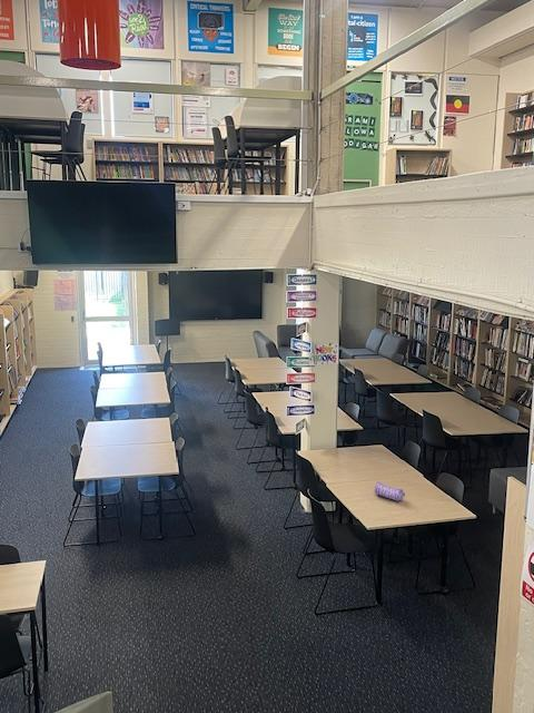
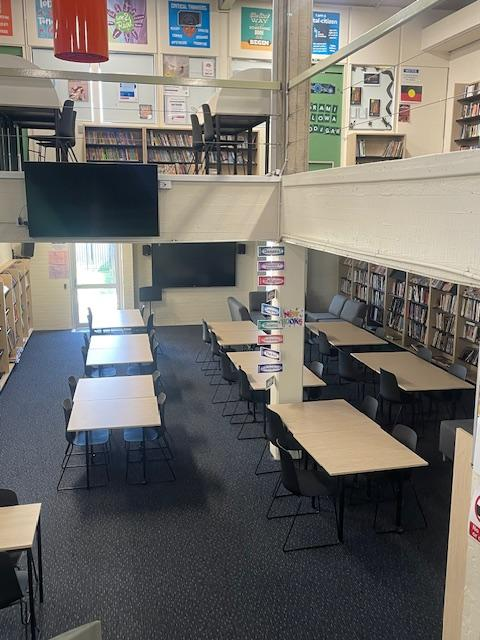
- pencil case (388, 491)
